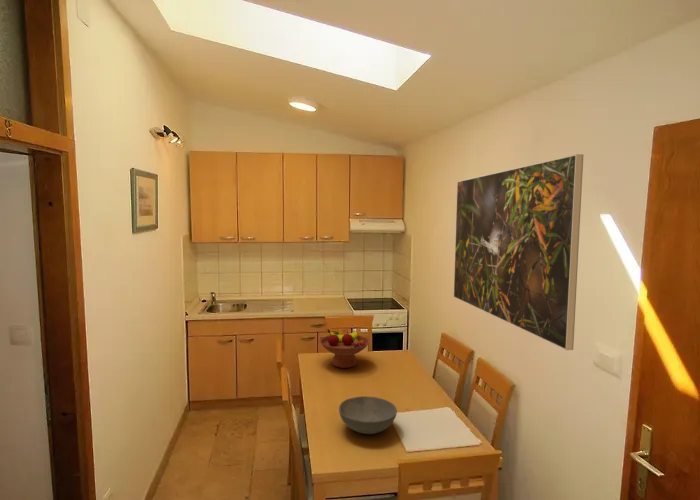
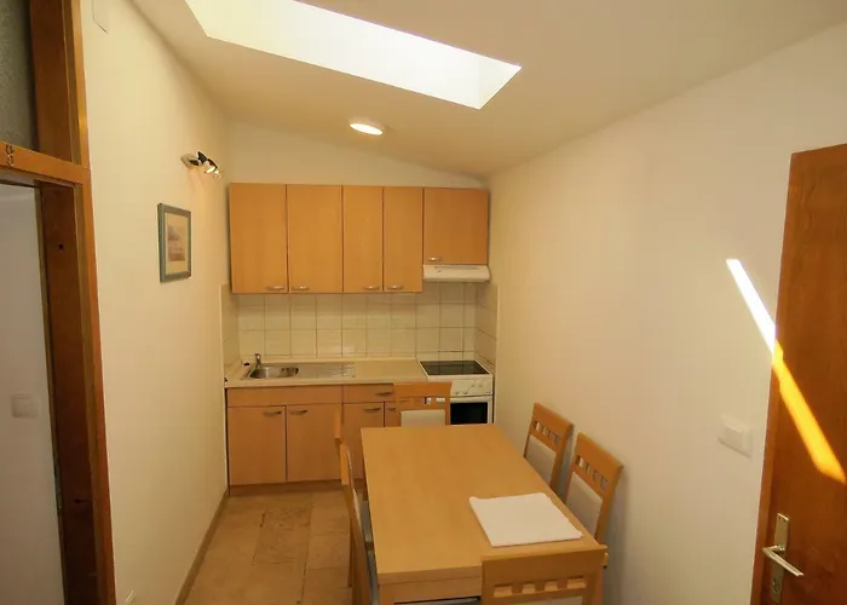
- fruit bowl (344, 347)
- bowl (367, 418)
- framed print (500, 245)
